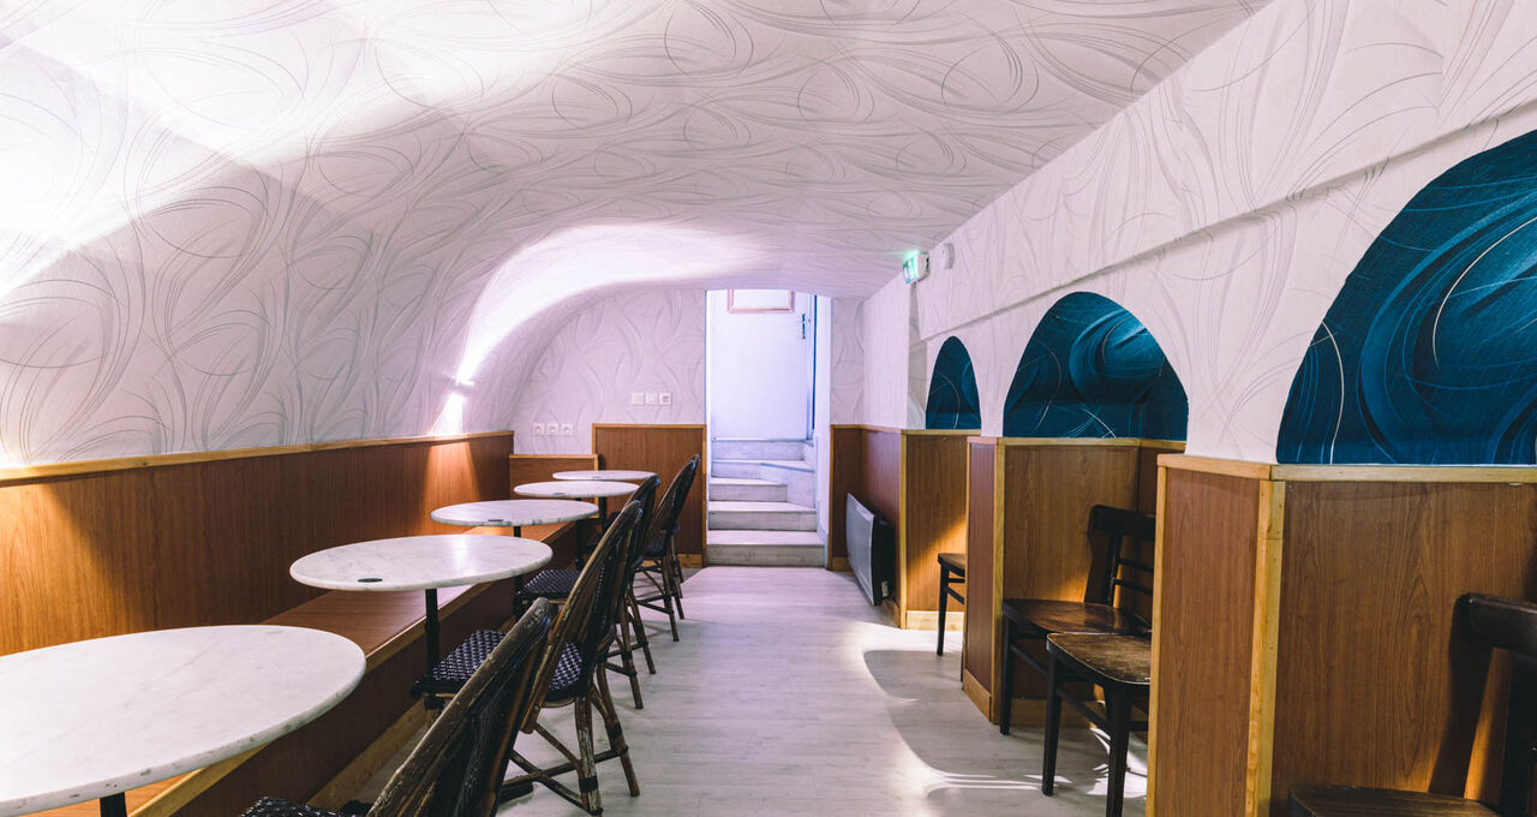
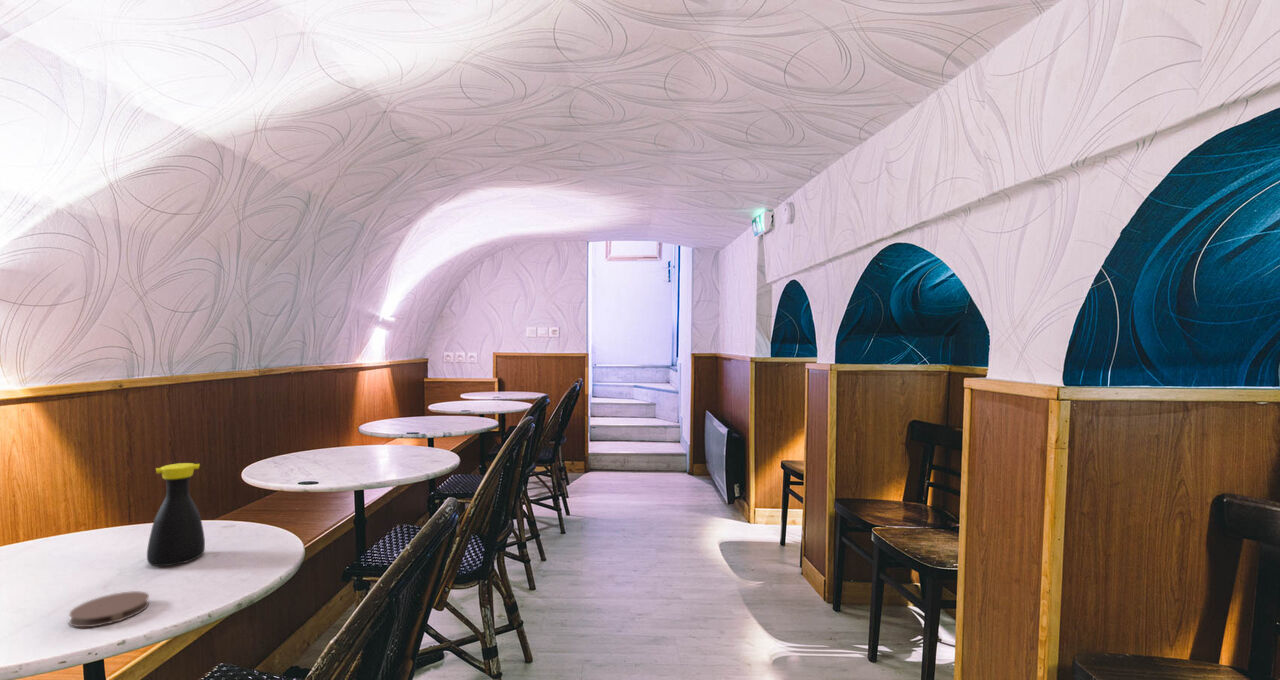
+ coaster (110, 608)
+ bottle (177, 512)
